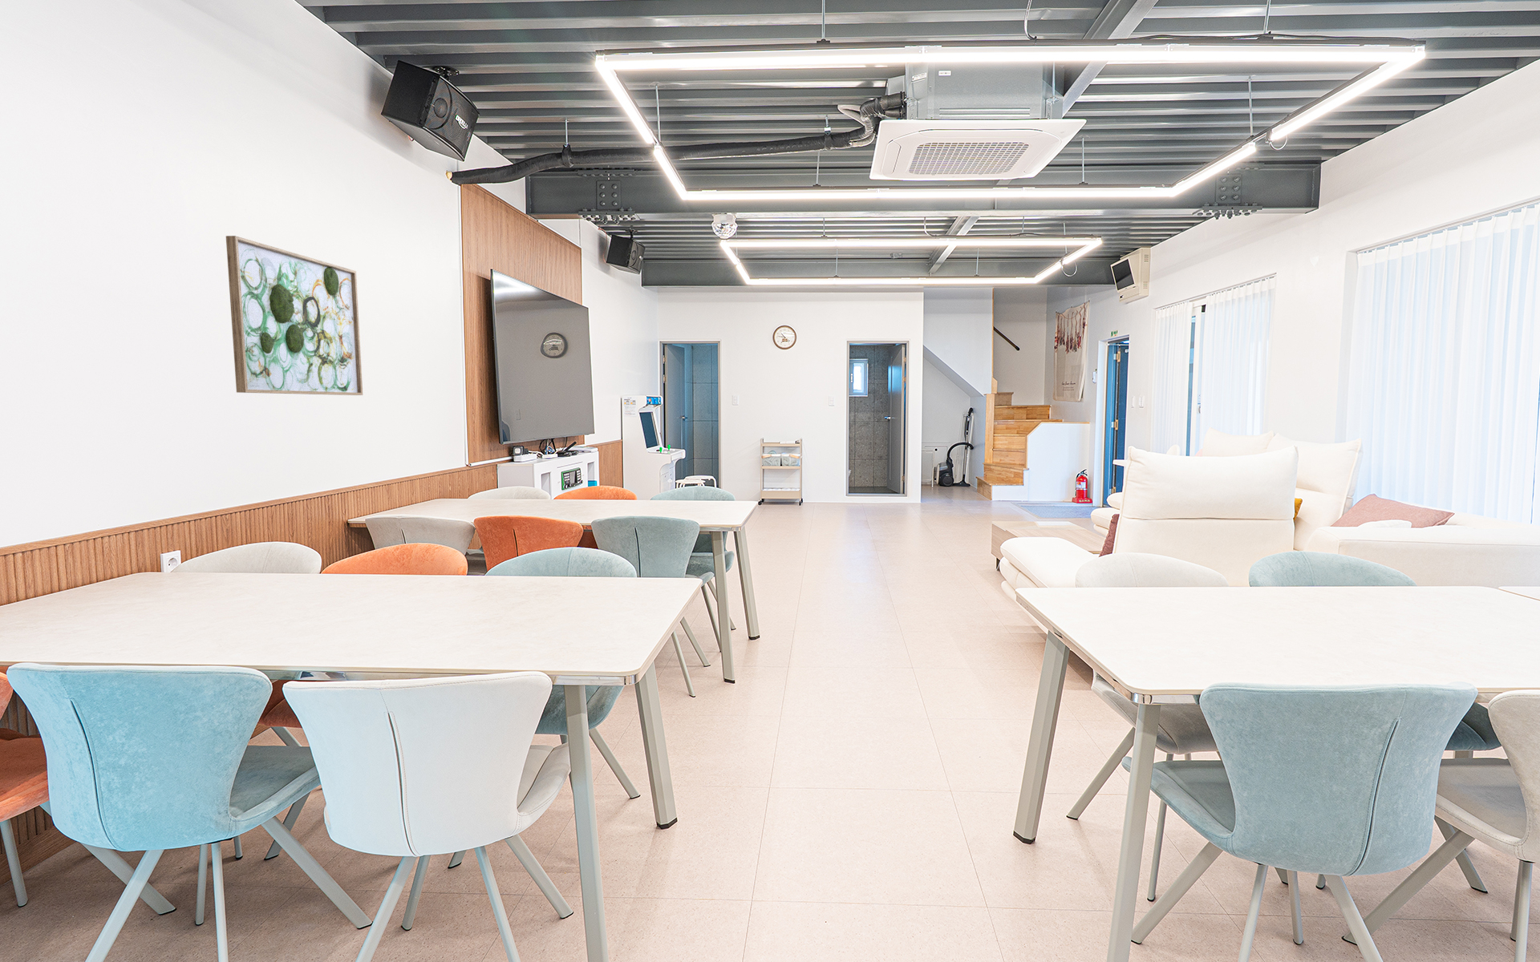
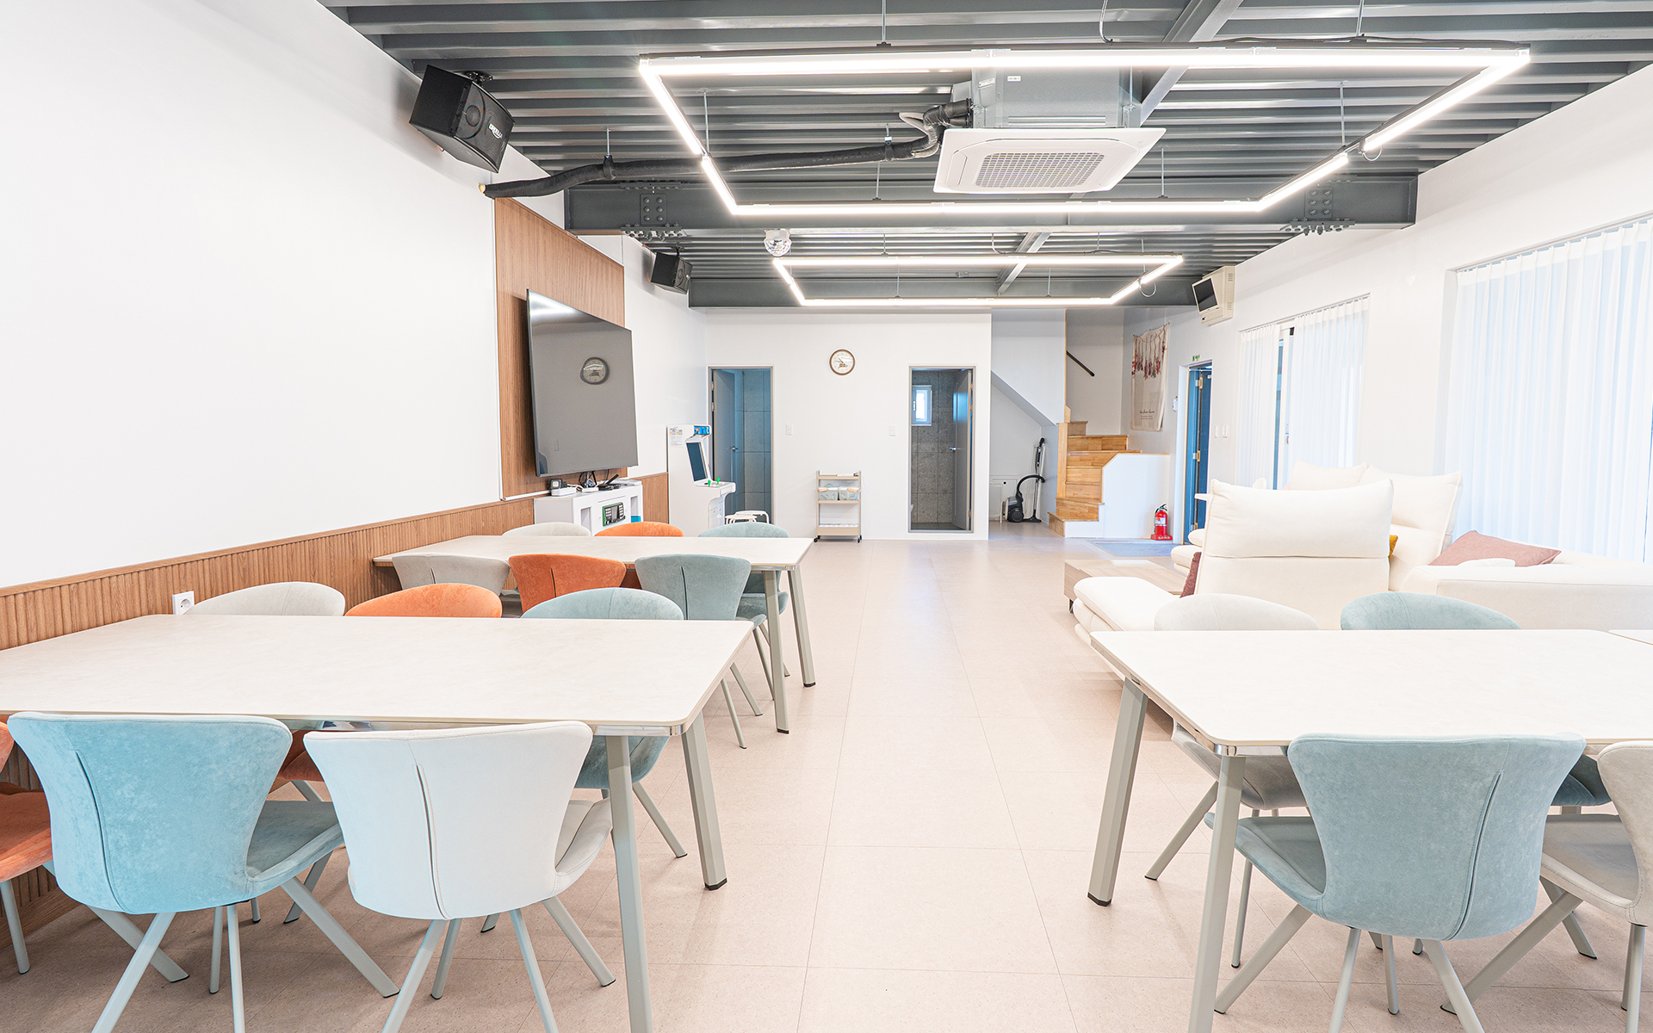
- wall art (305, 325)
